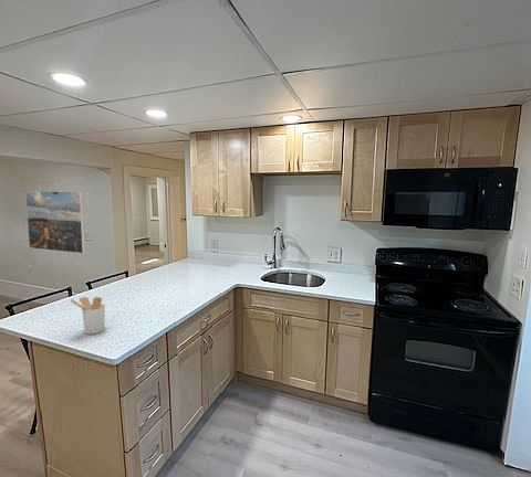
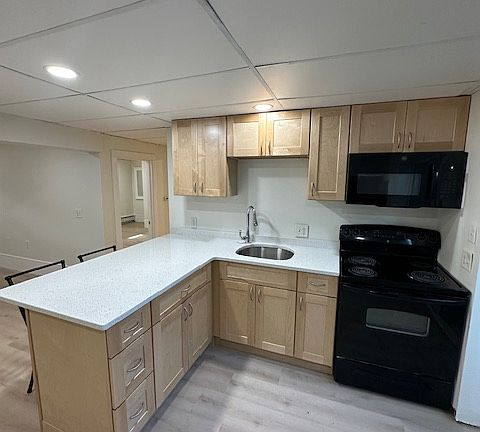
- utensil holder (87, 314)
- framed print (54, 221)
